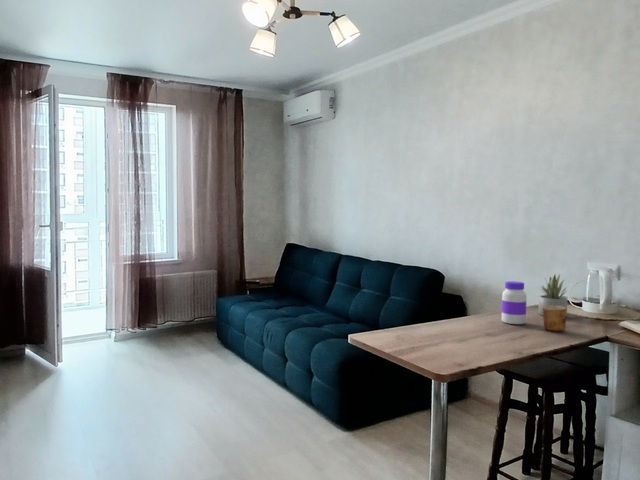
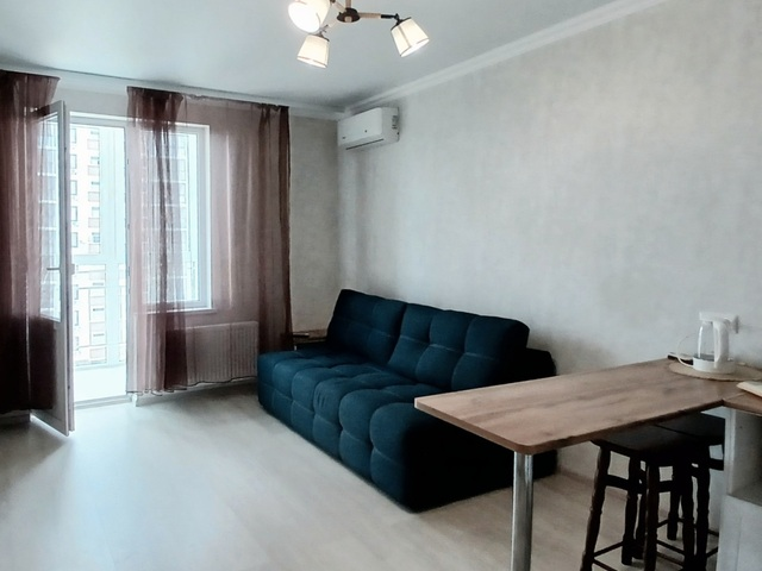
- cup (553, 318)
- jar (514, 302)
- succulent plant (553, 294)
